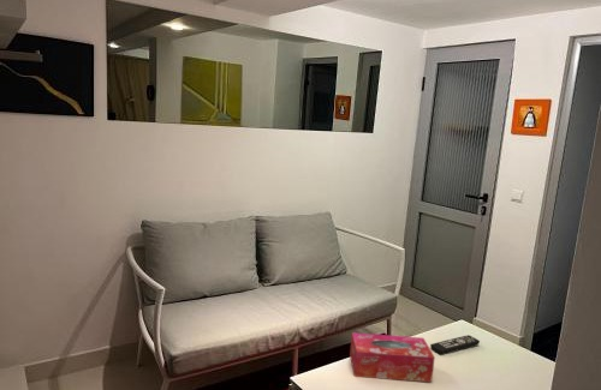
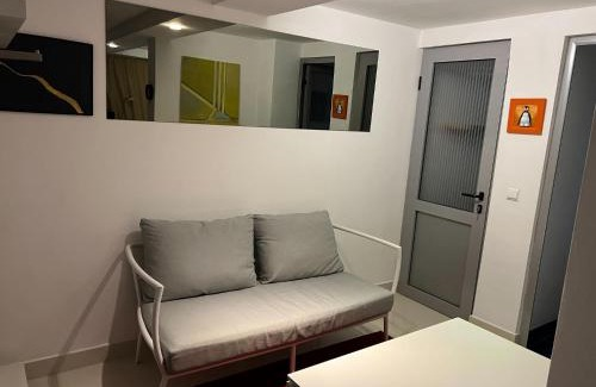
- tissue box (389, 356)
- remote control (454, 344)
